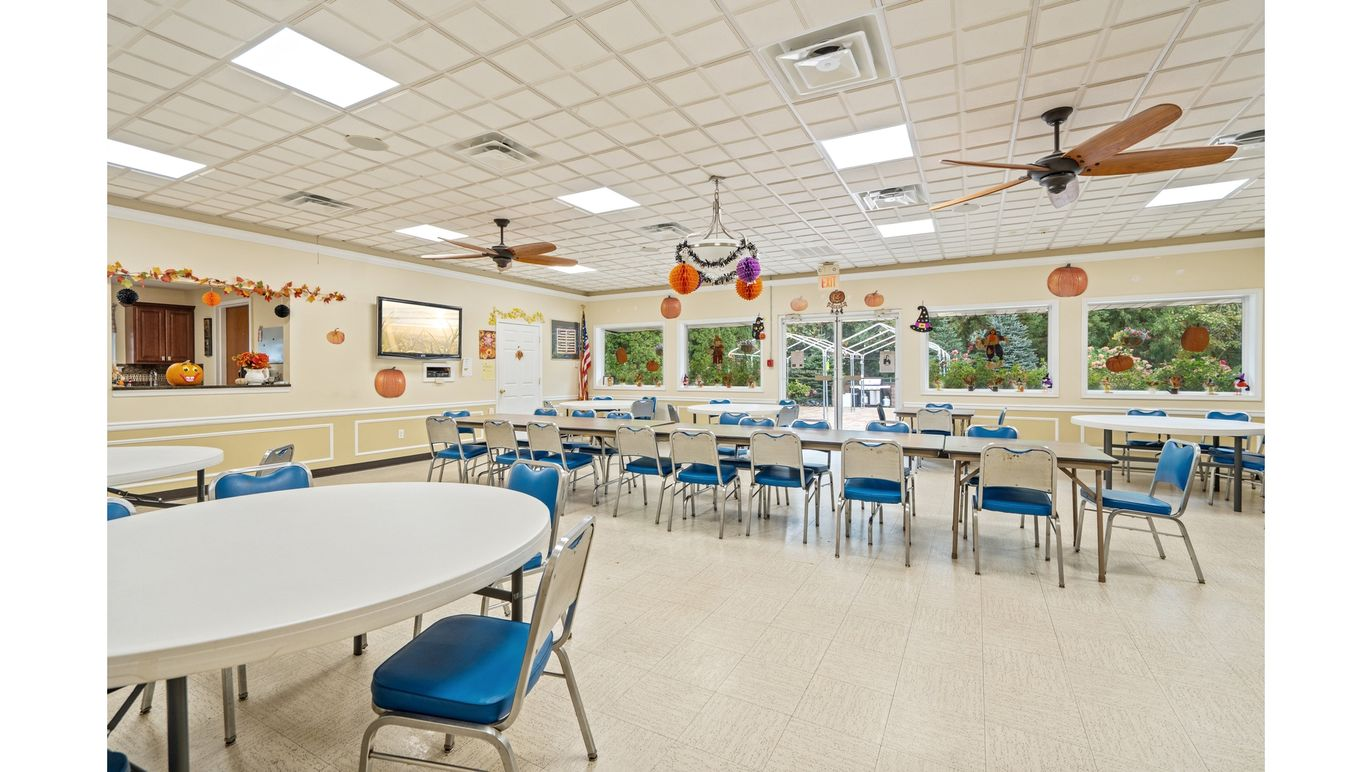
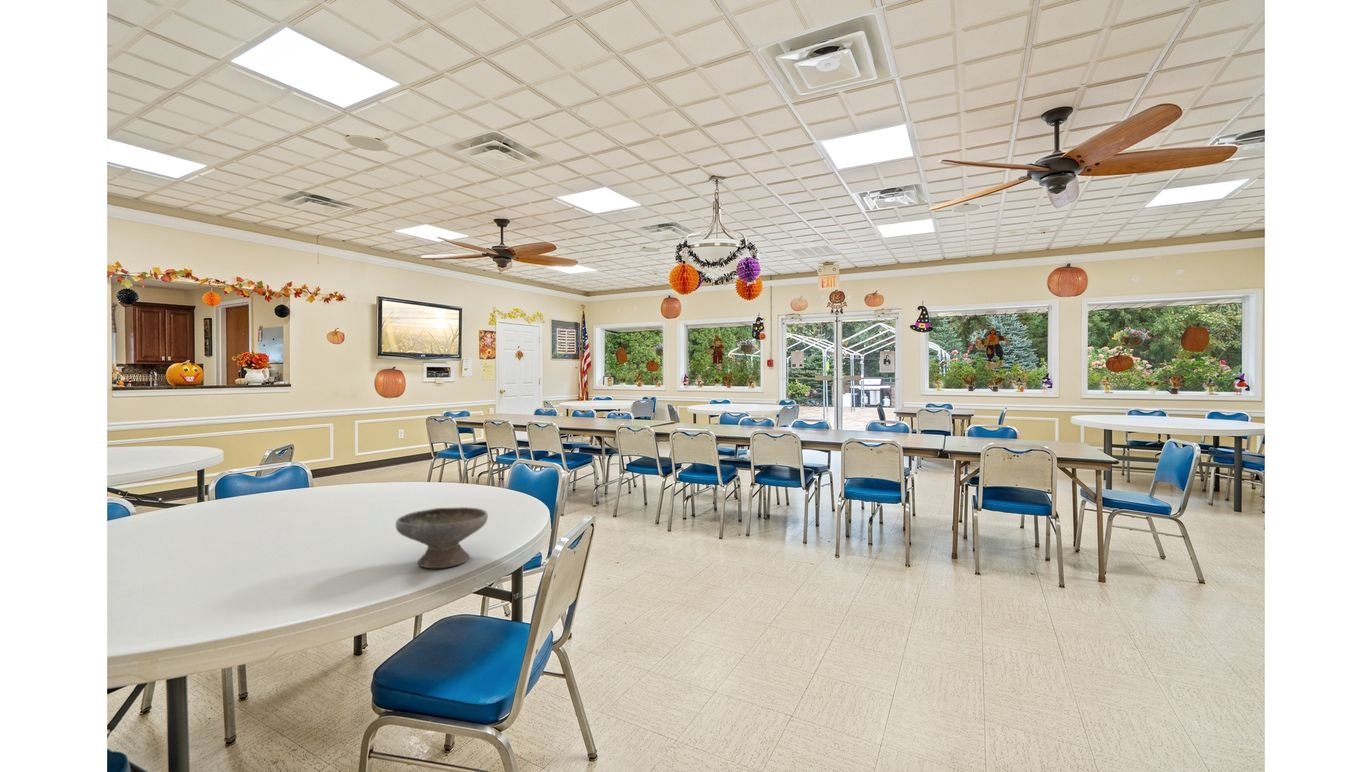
+ bowl (443, 537)
